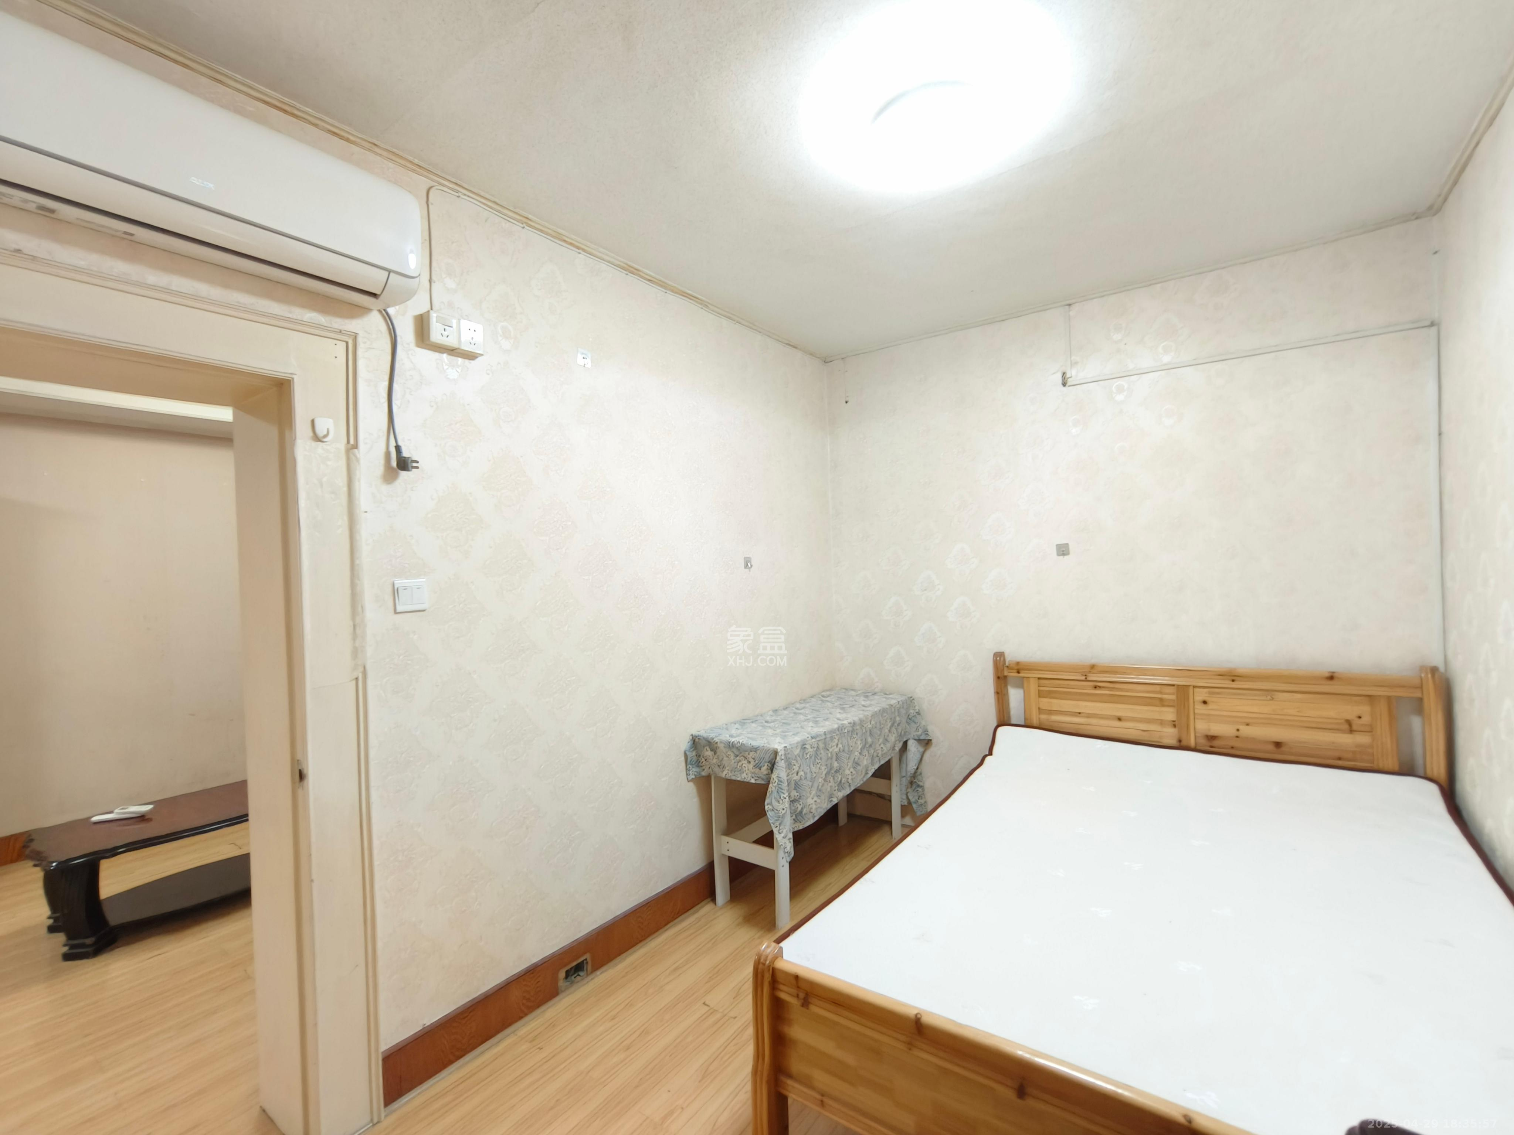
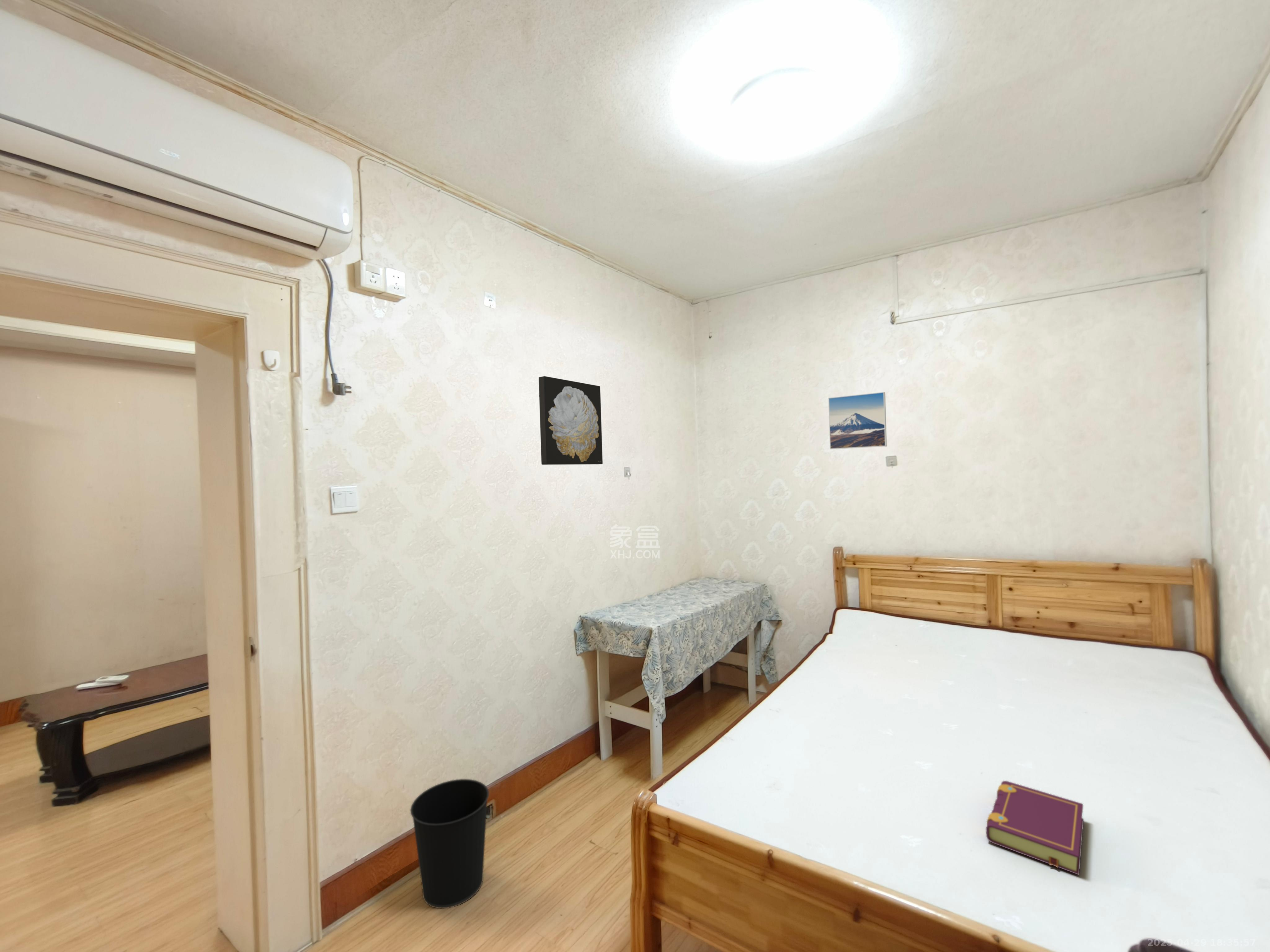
+ wastebasket (452, 843)
+ wall art (572, 423)
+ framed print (857, 421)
+ book (1035, 822)
